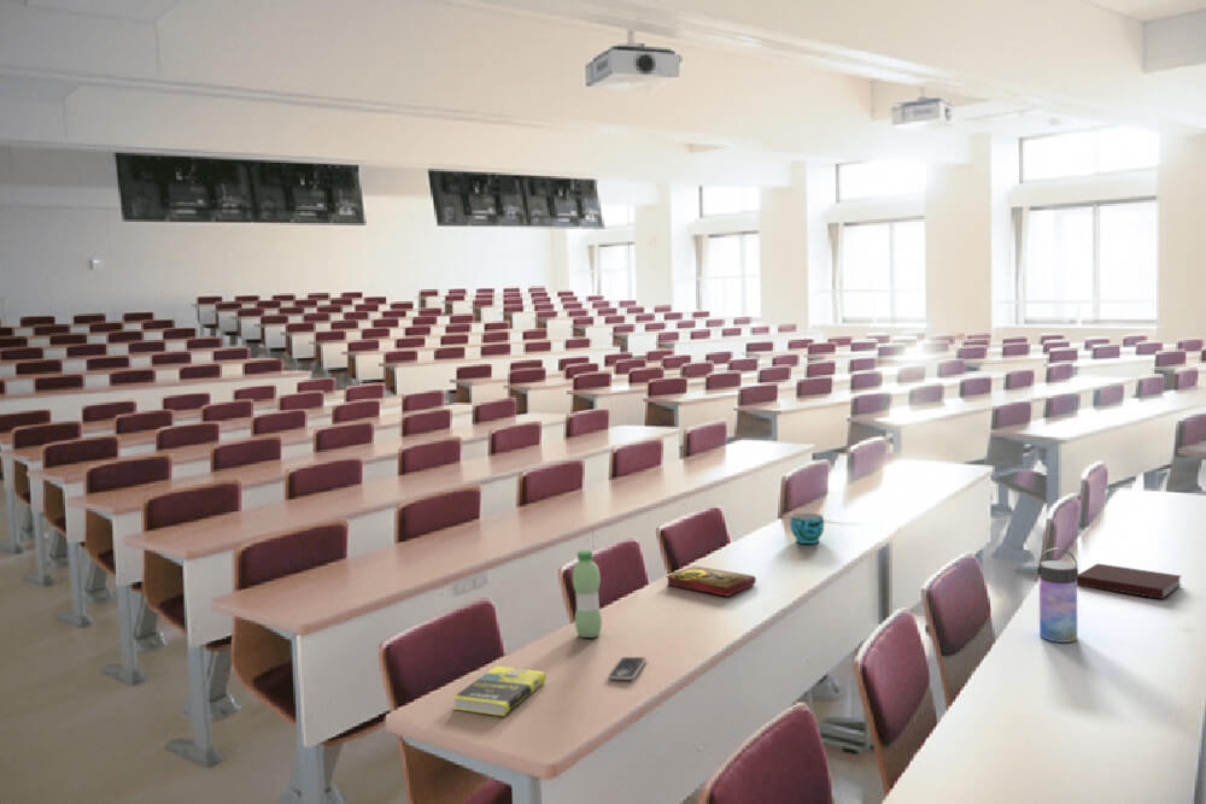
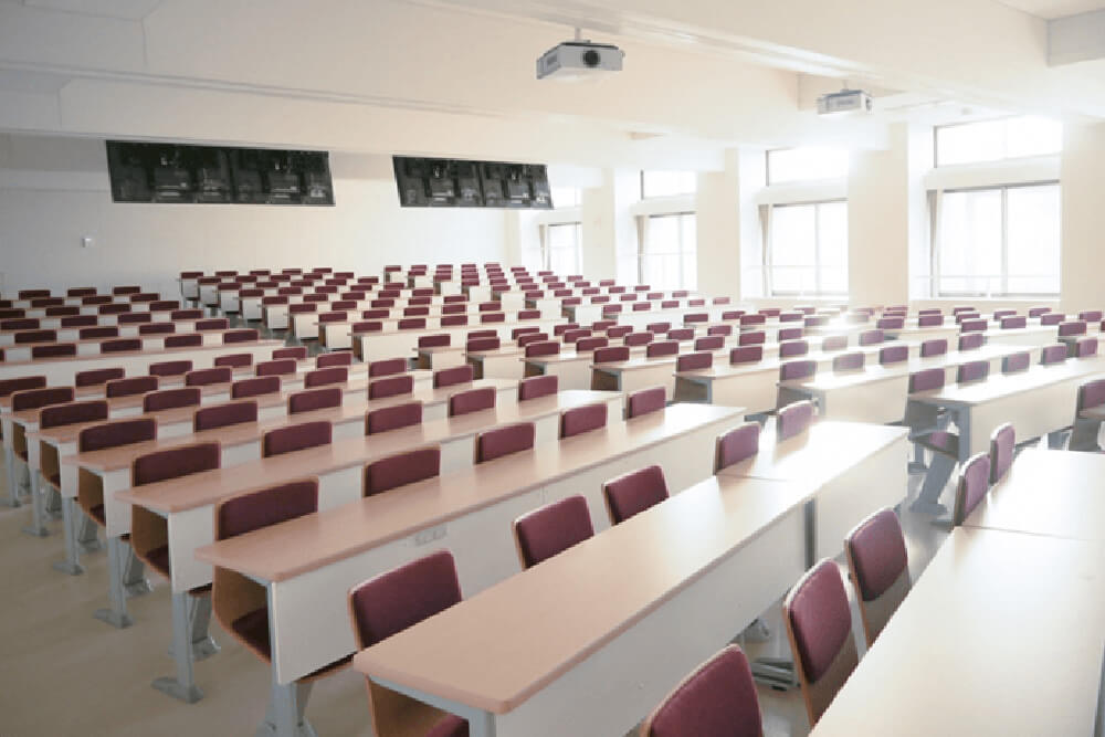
- notebook (1128, 580)
- book (710, 580)
- water bottle (586, 593)
- smartphone (627, 668)
- cup (808, 528)
- book (500, 689)
- water bottle (1058, 592)
